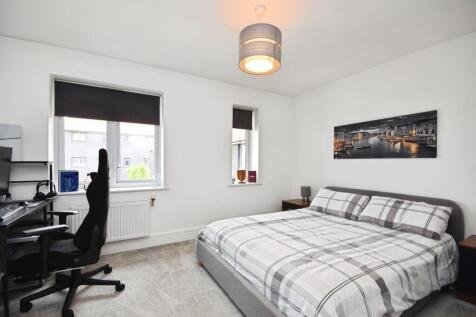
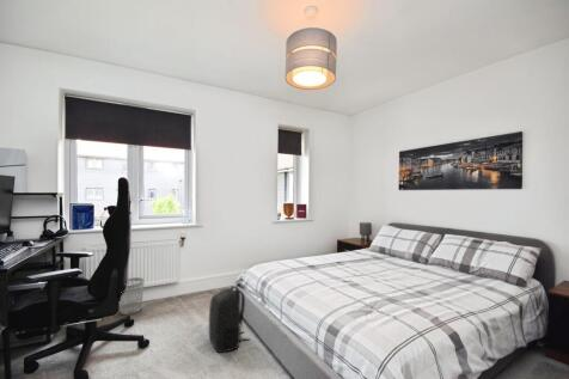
+ wastebasket (130, 295)
+ backpack (230, 313)
